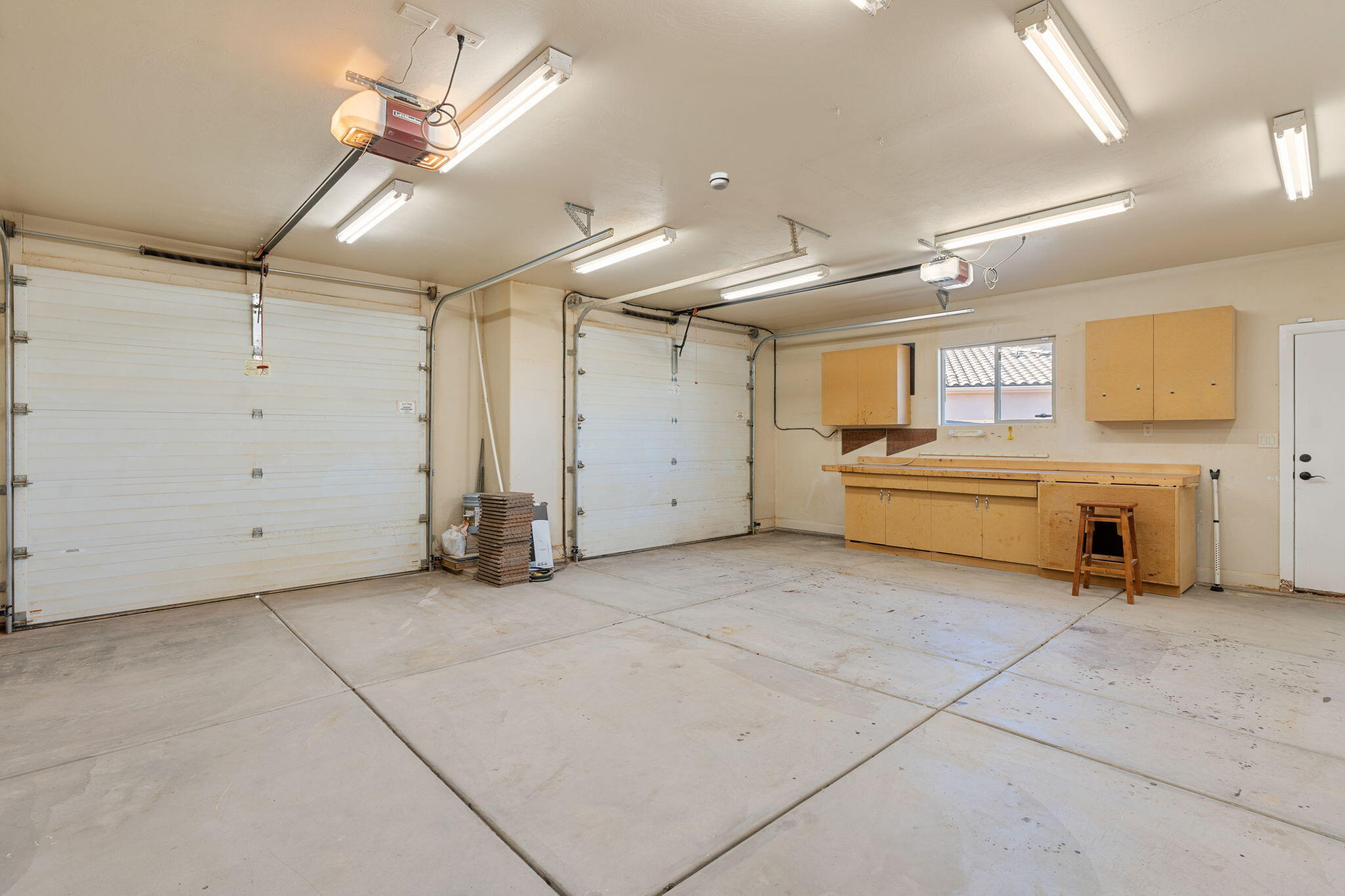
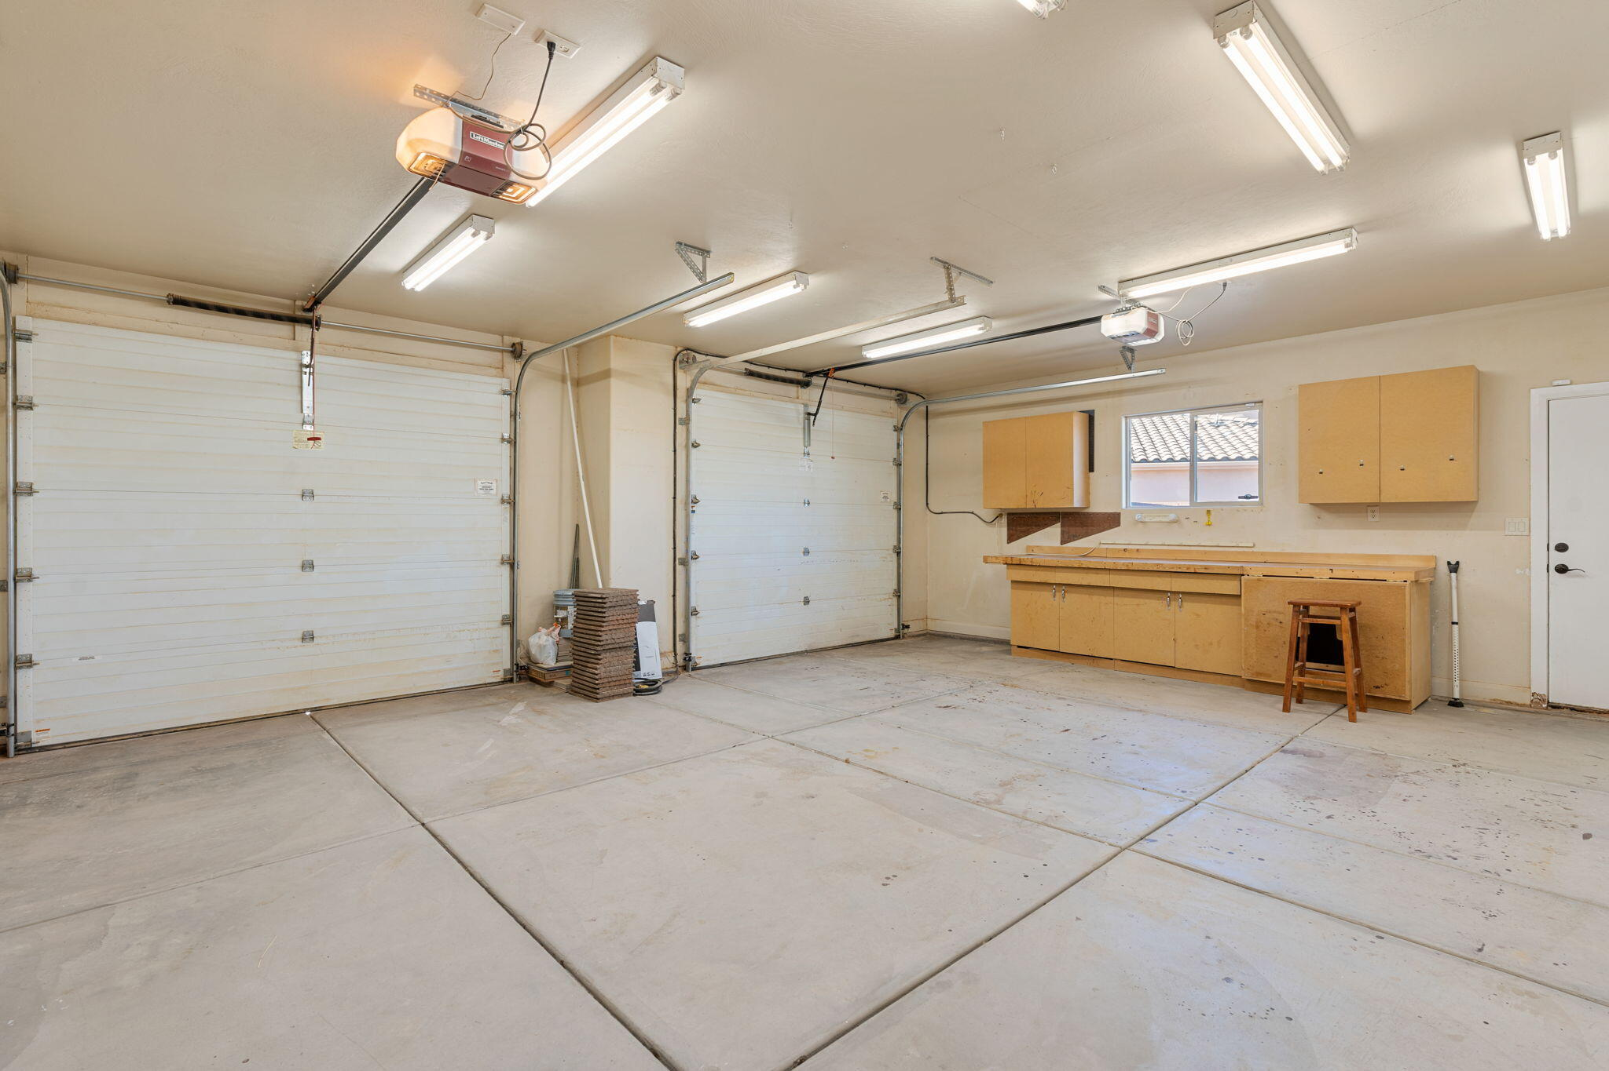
- smoke detector (719, 181)
